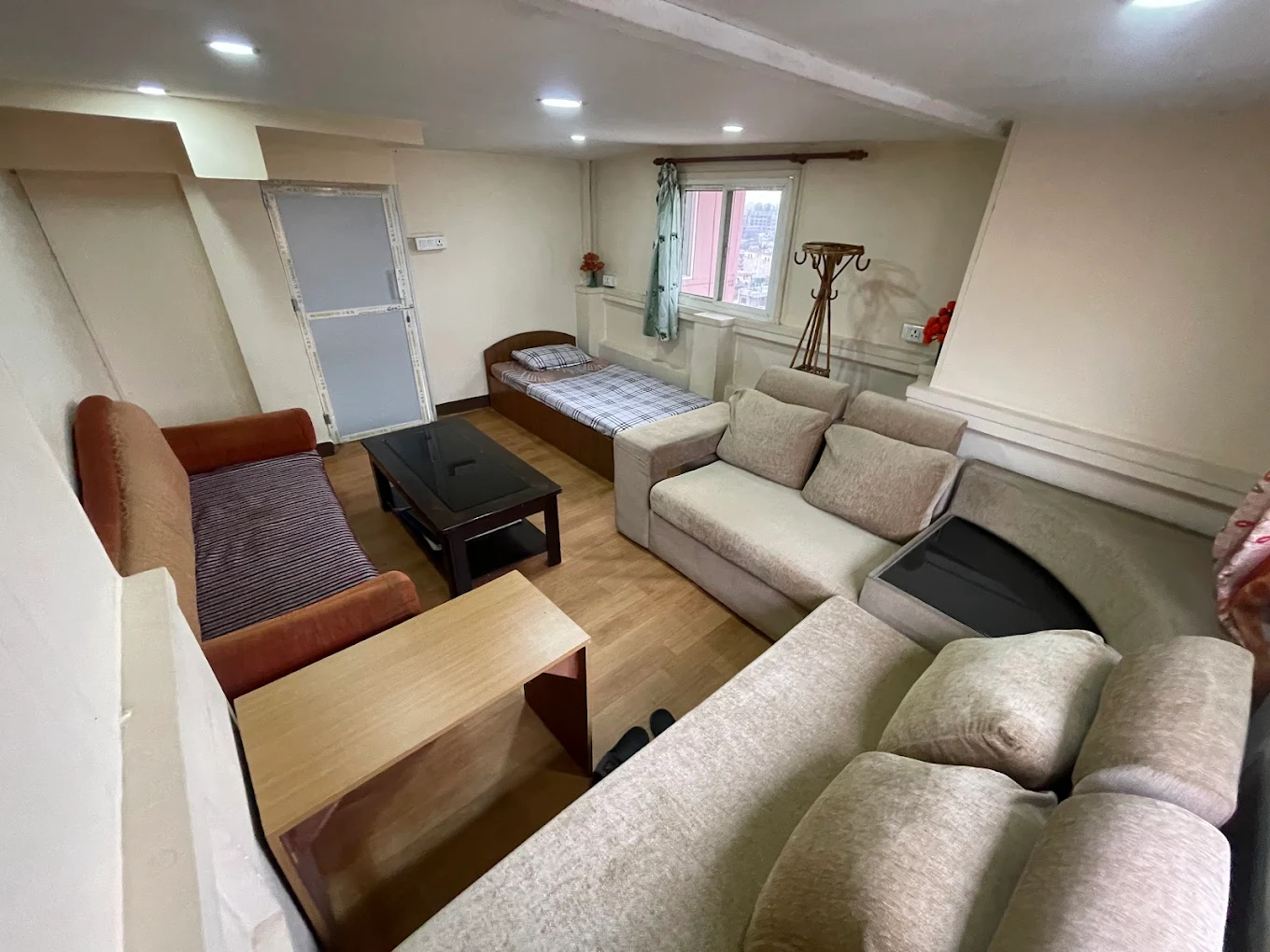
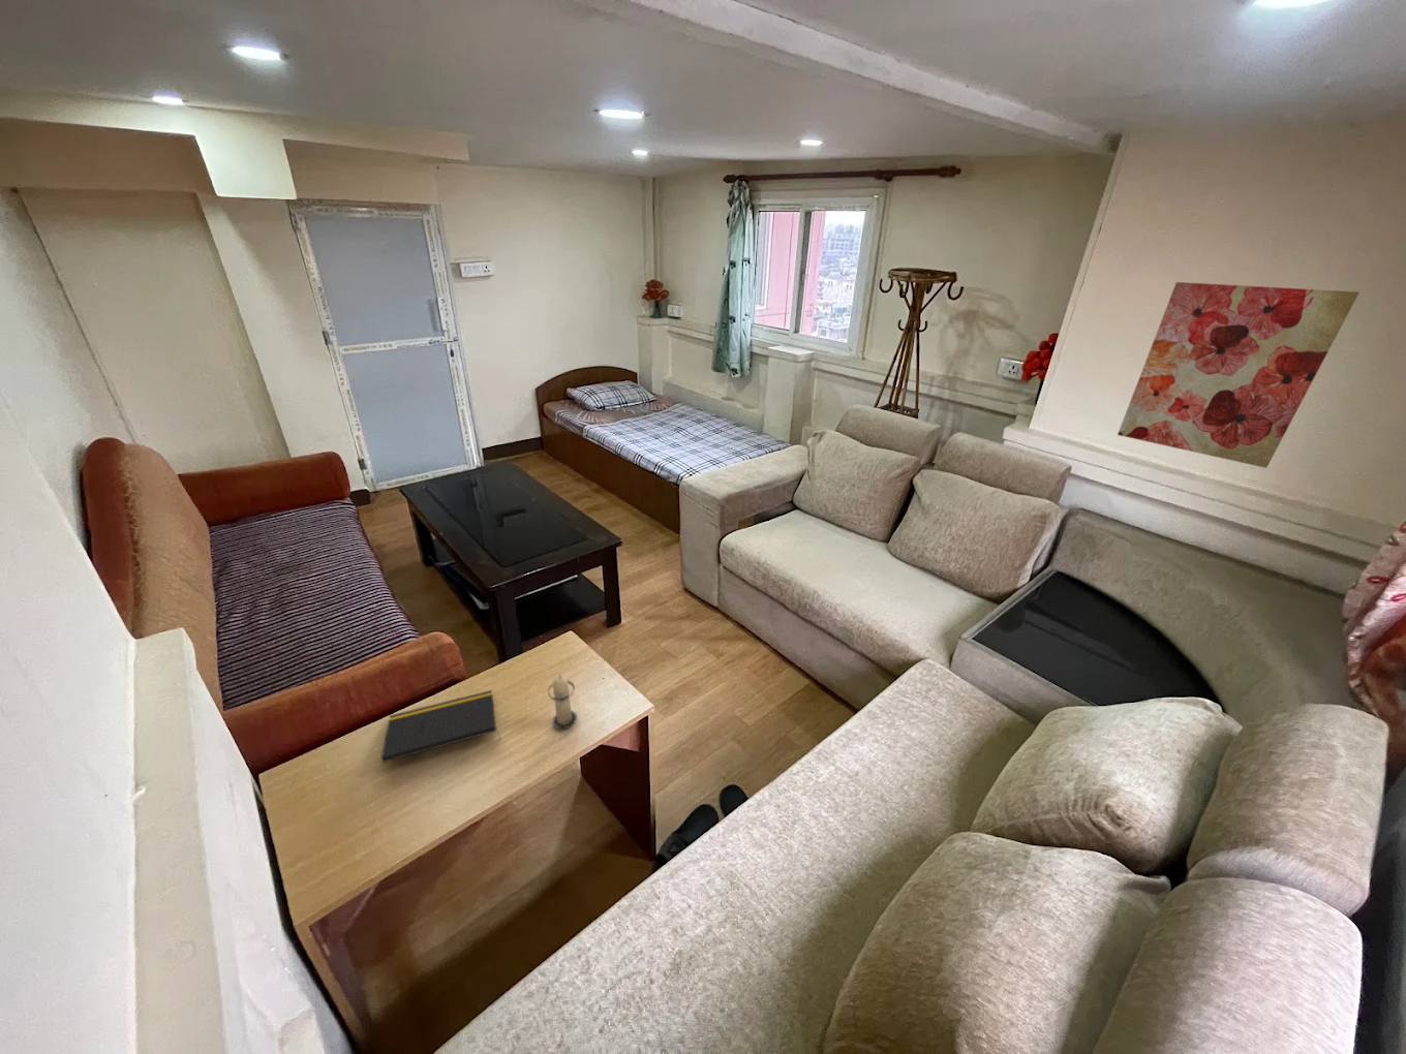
+ notepad (442, 723)
+ candle (561, 699)
+ wall art (1221, 373)
